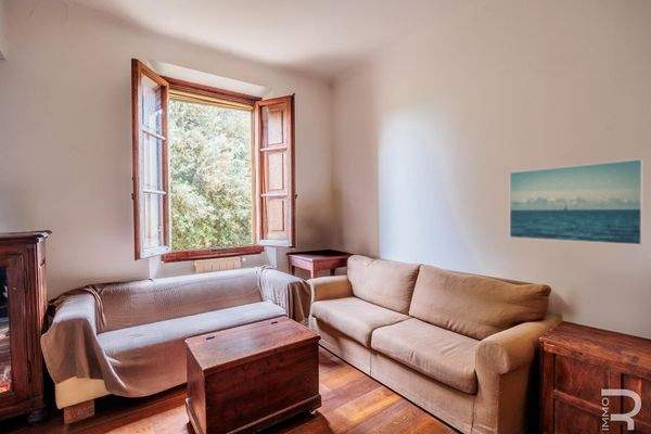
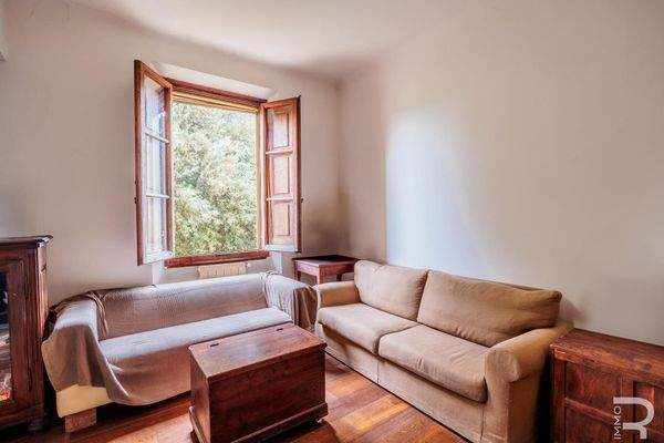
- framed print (567, 203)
